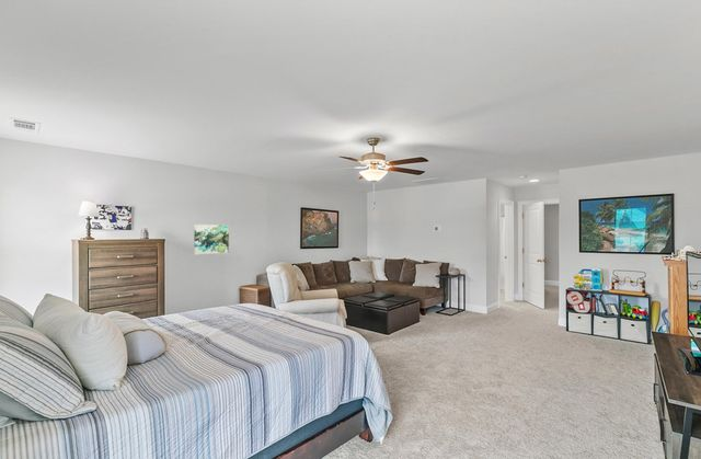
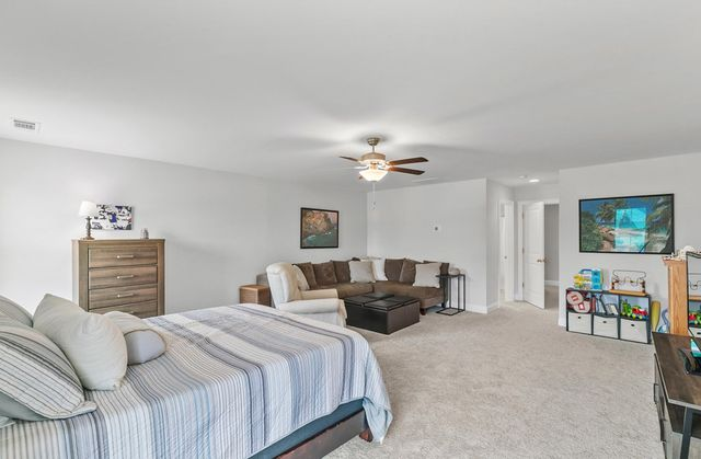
- wall art (211, 239)
